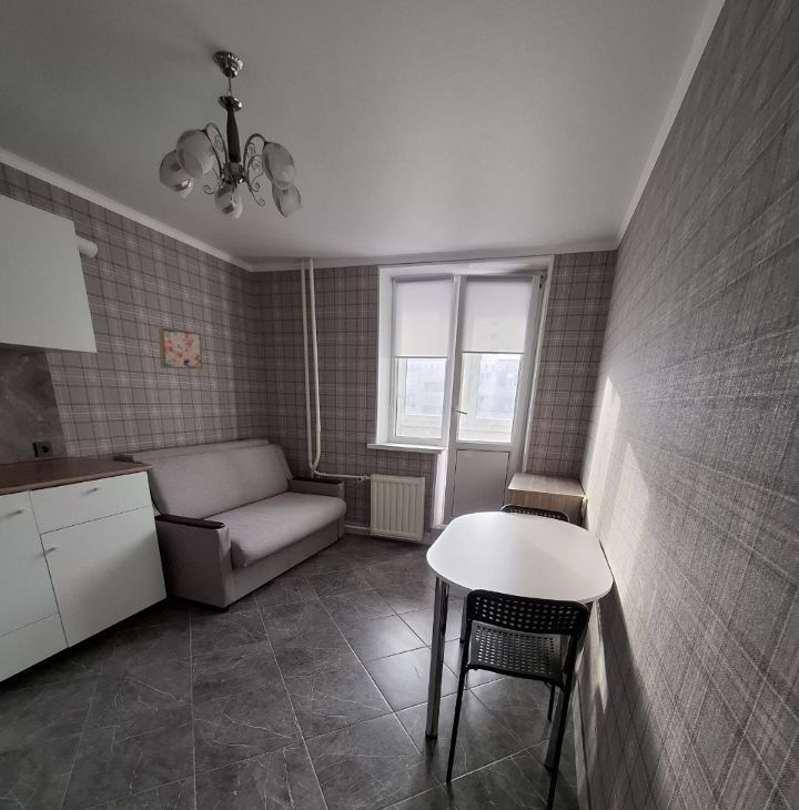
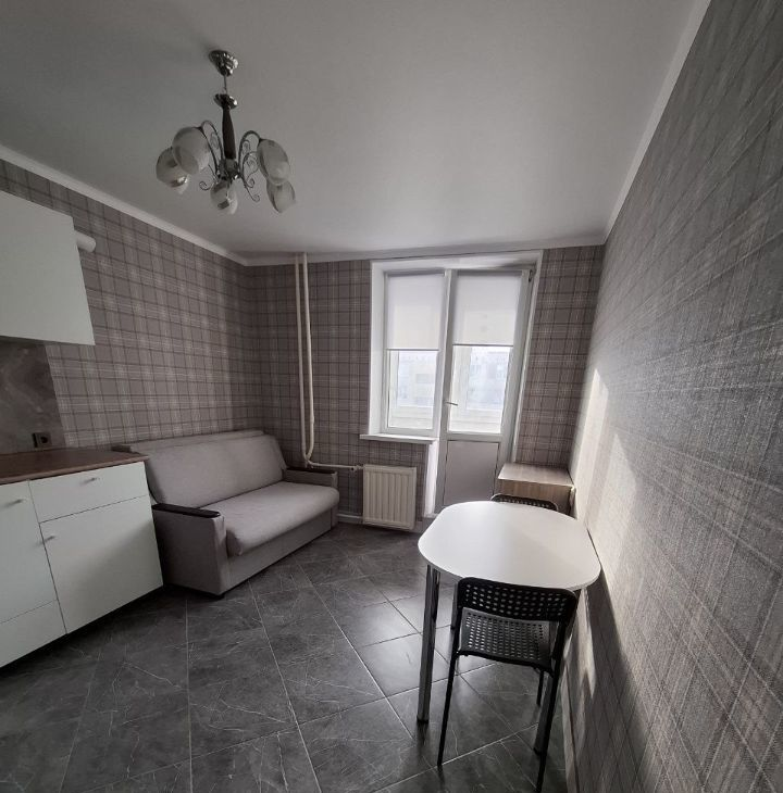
- wall art (181, 350)
